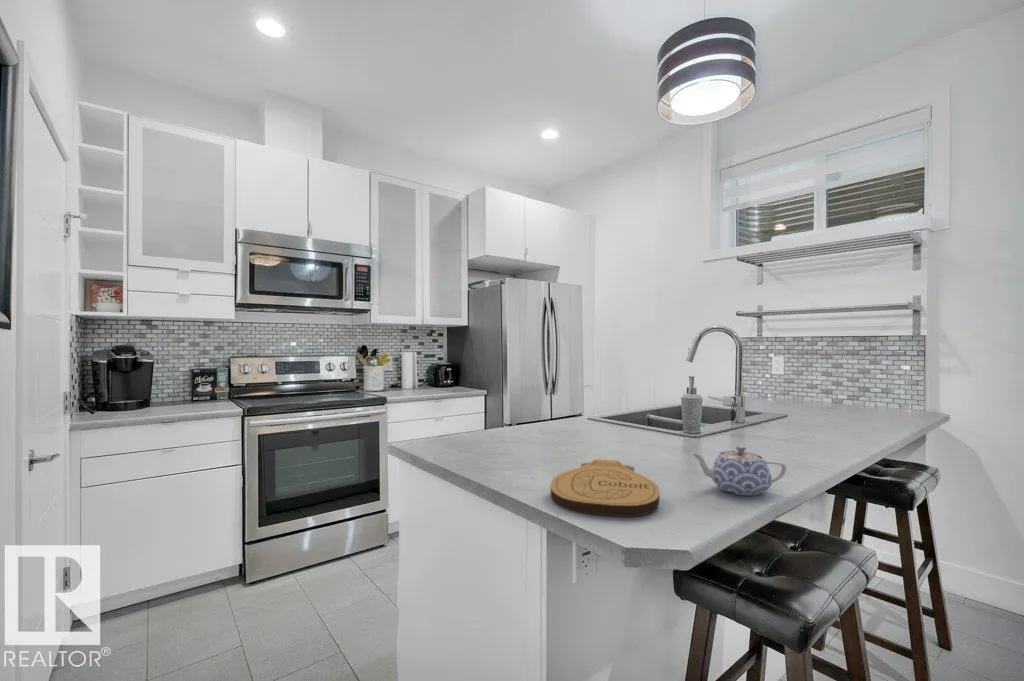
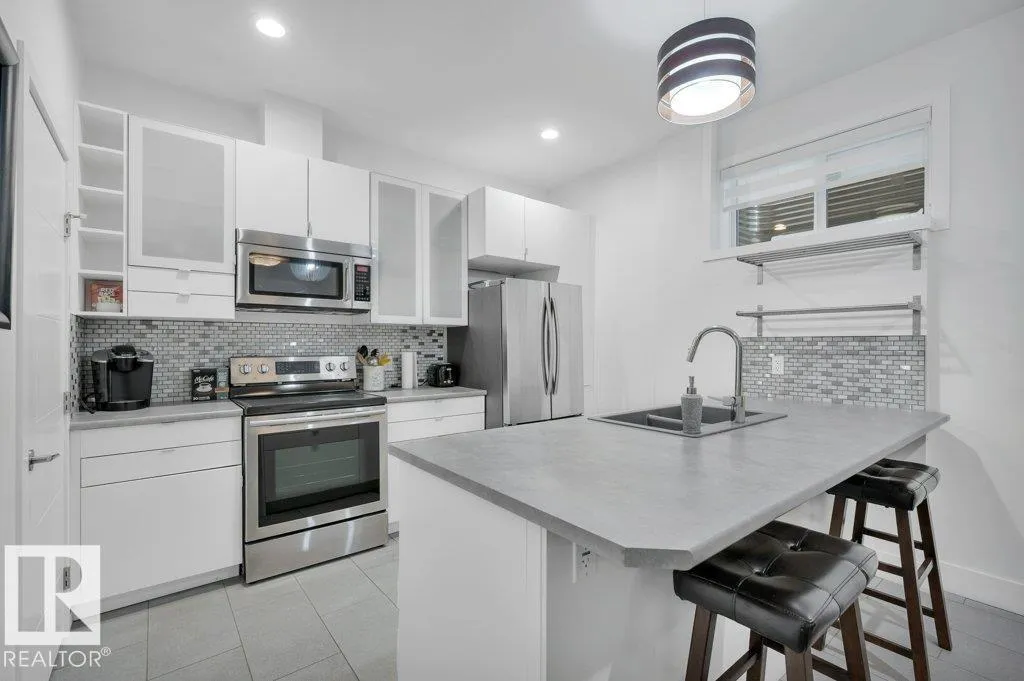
- teapot (737, 468)
- key chain (605, 477)
